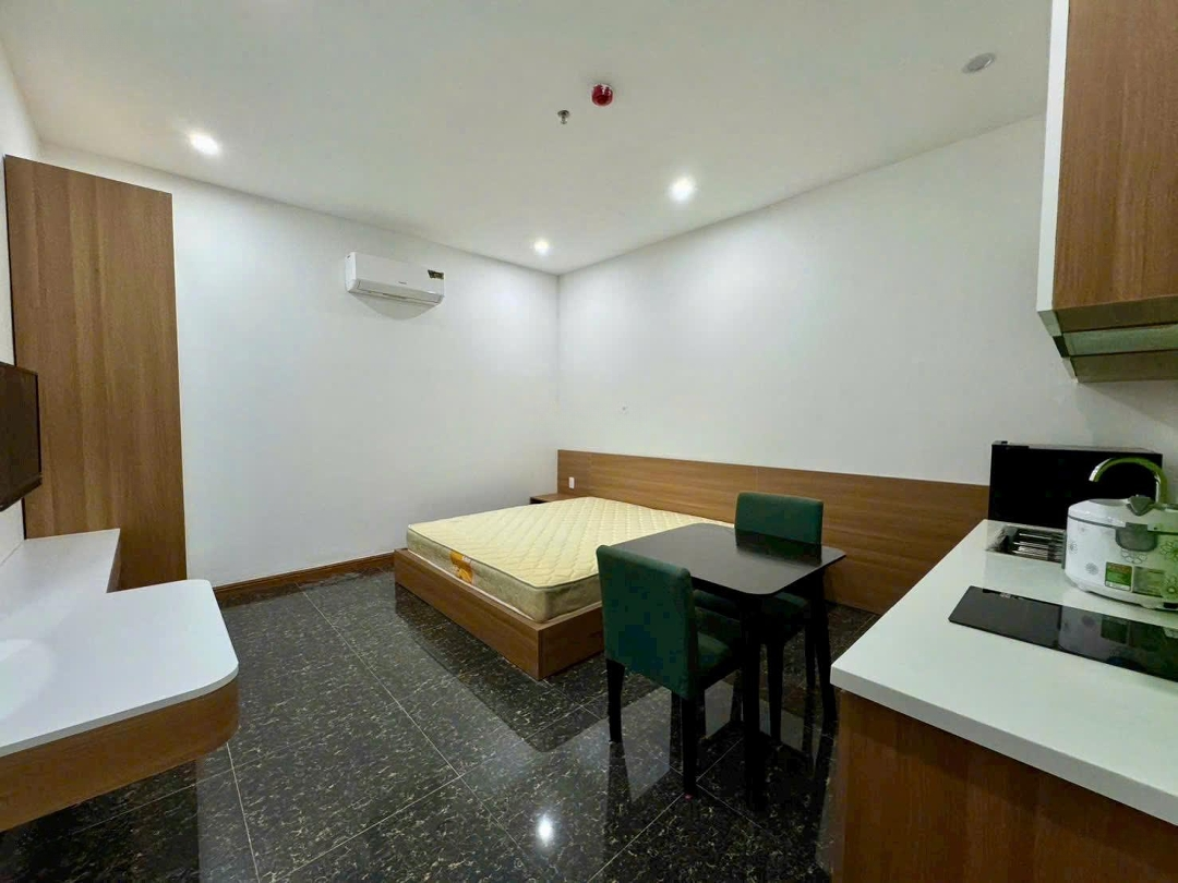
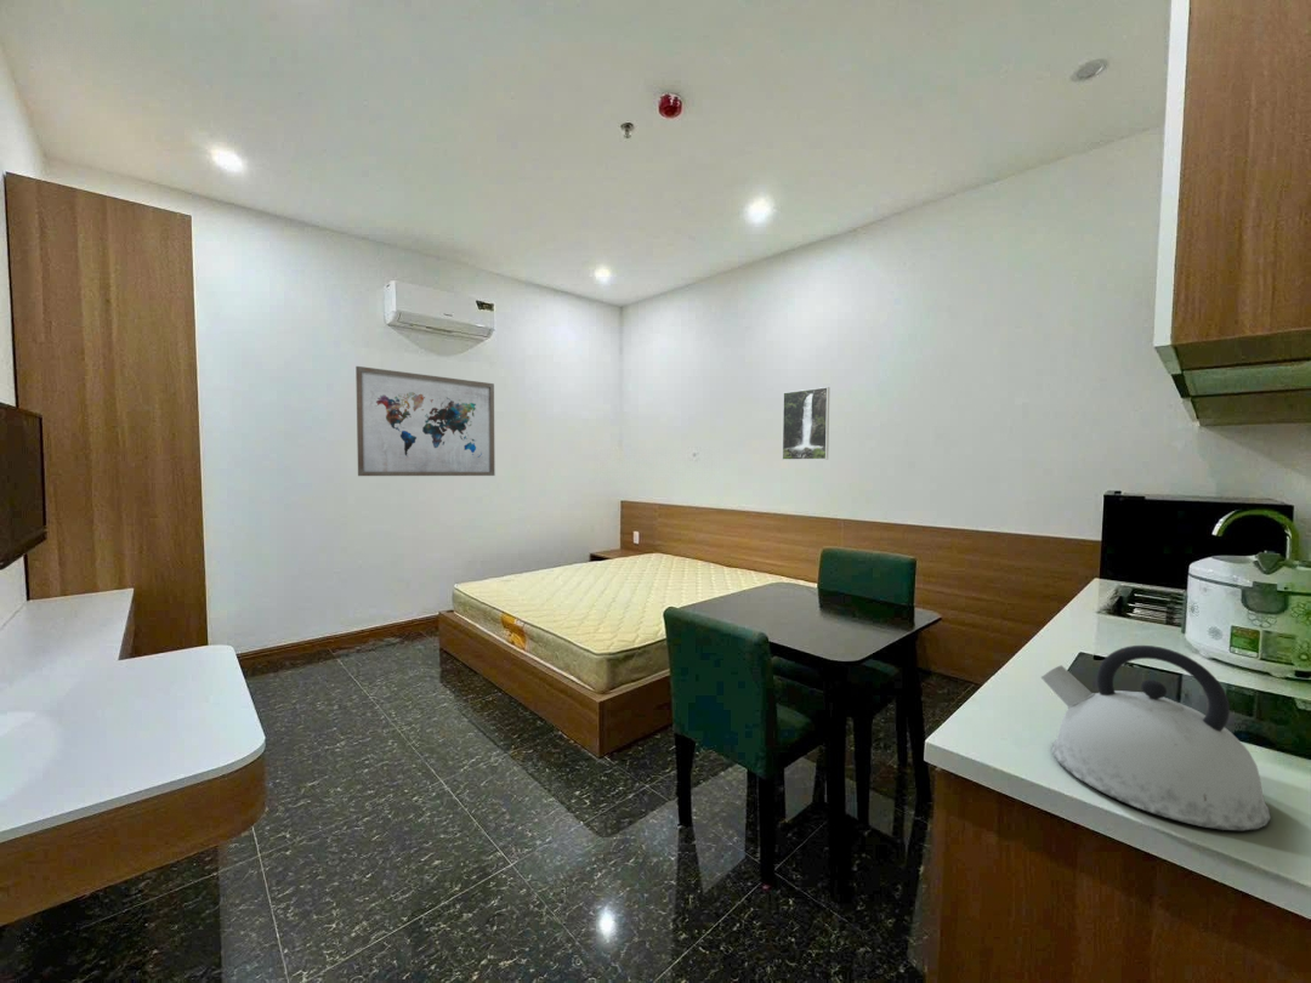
+ kettle (1142, 709)
+ wall art (431, 426)
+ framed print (805, 425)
